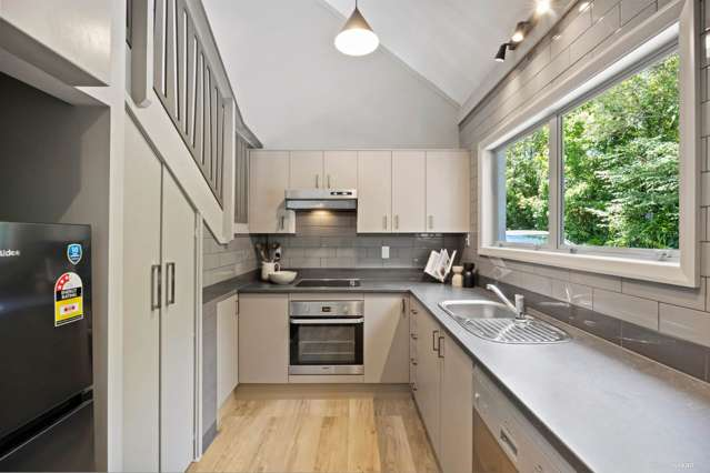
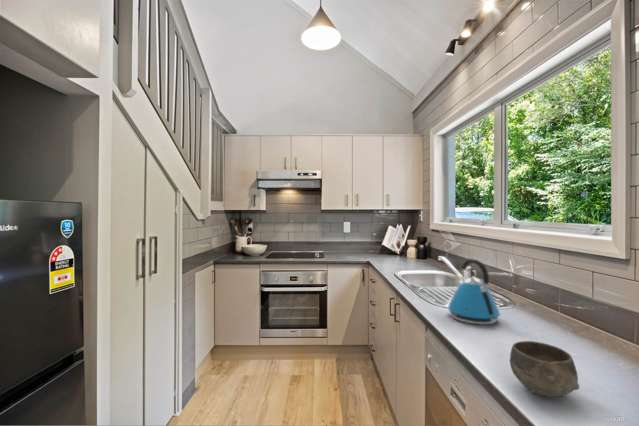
+ bowl (541, 369)
+ kettle (474, 288)
